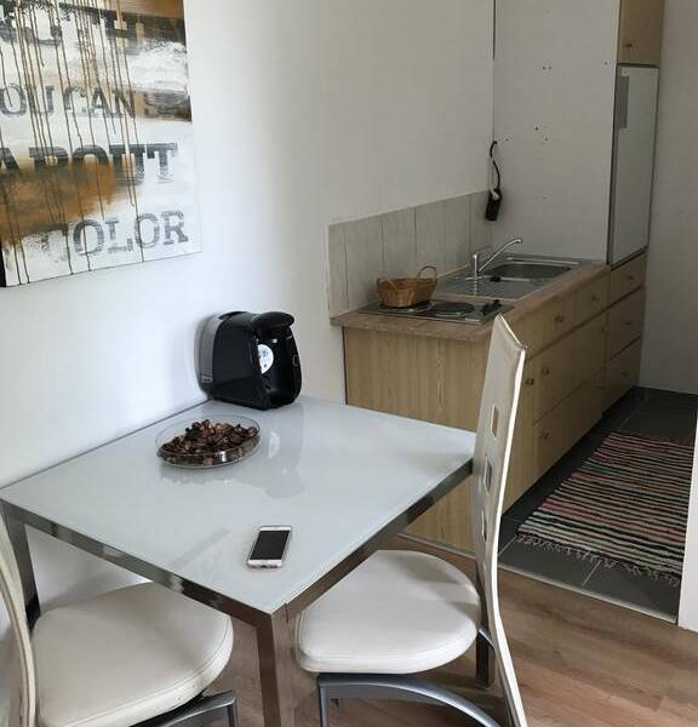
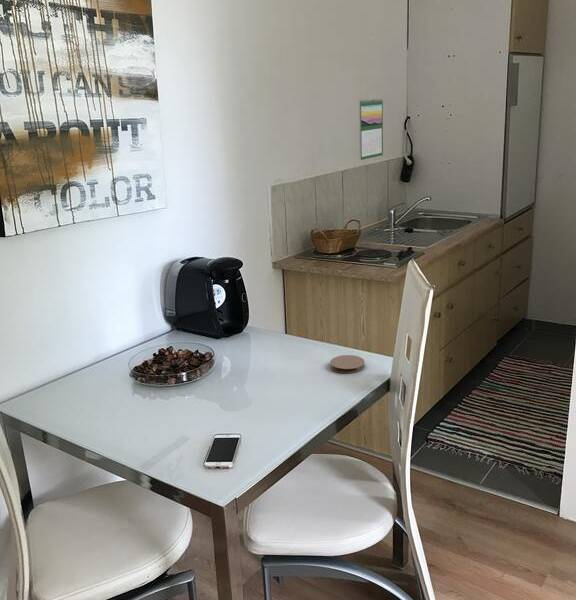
+ coaster (347, 363)
+ calendar (371, 128)
